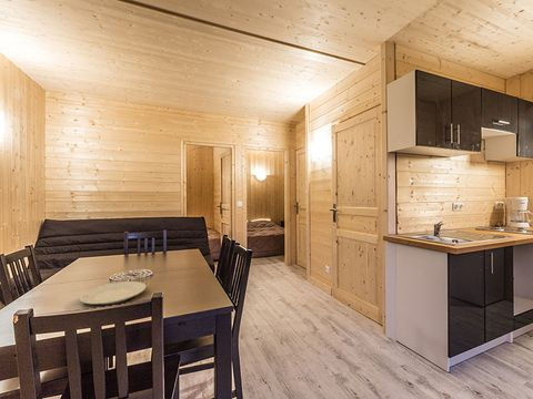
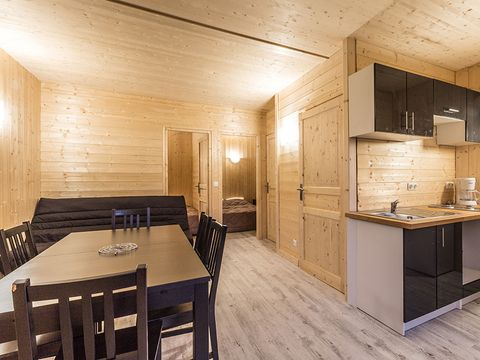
- chinaware (114, 293)
